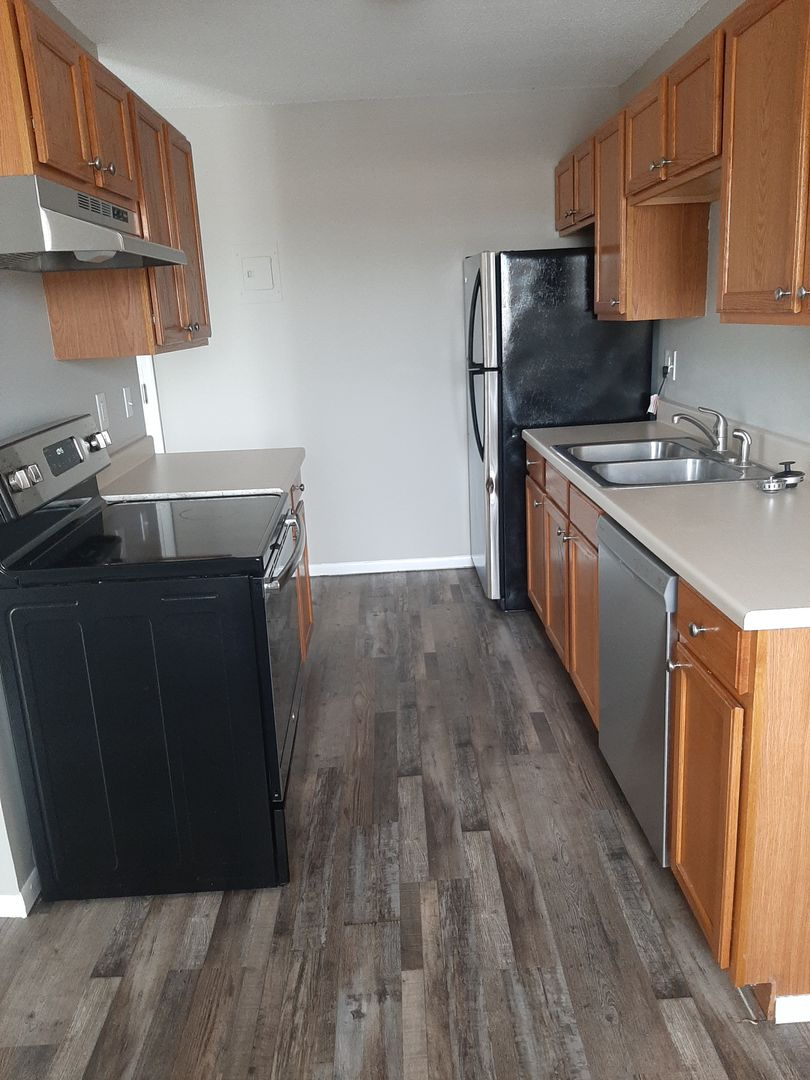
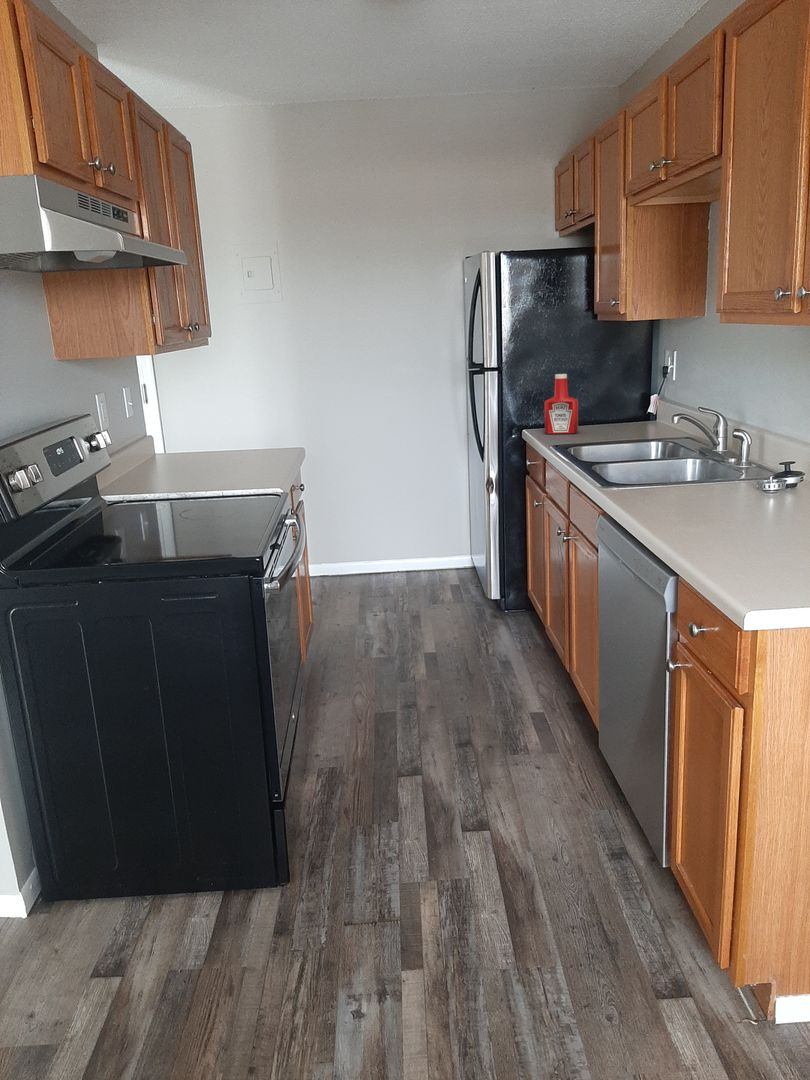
+ soap bottle (561, 403)
